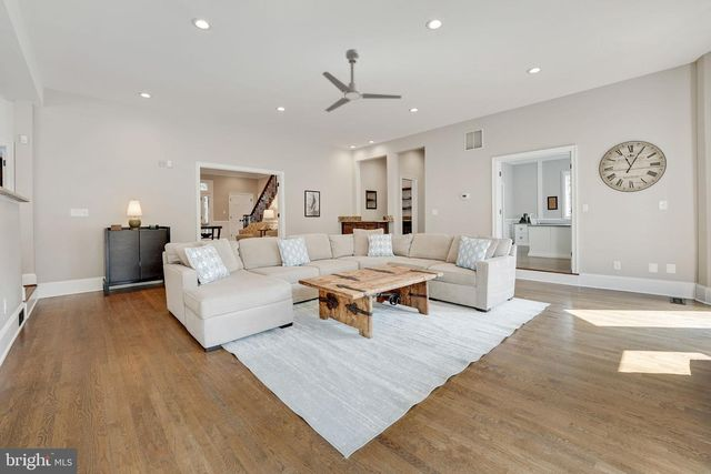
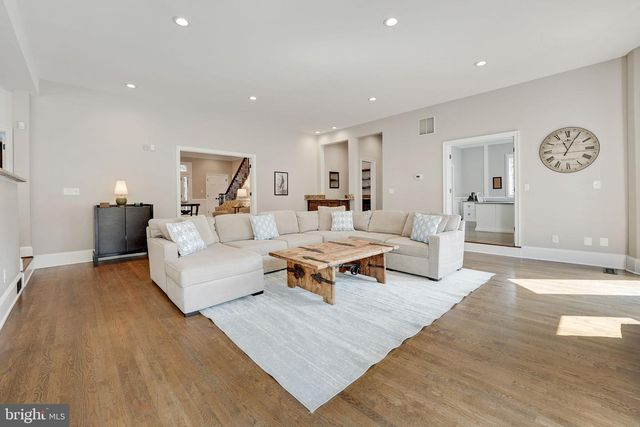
- ceiling fan (353, 73)
